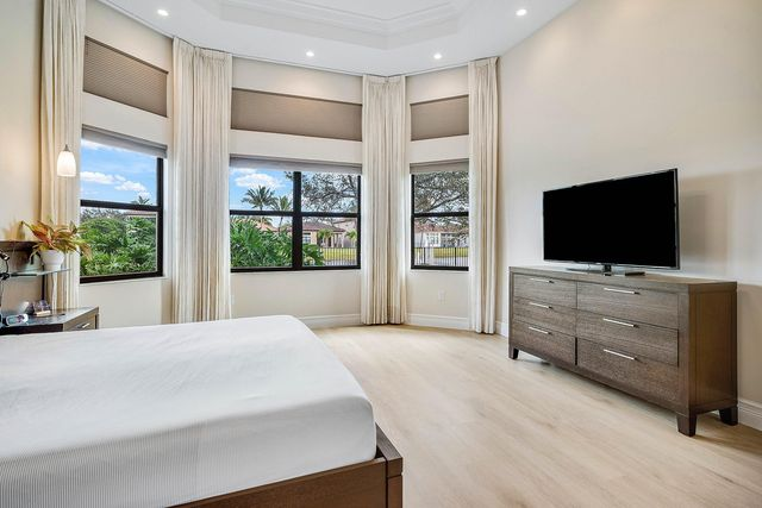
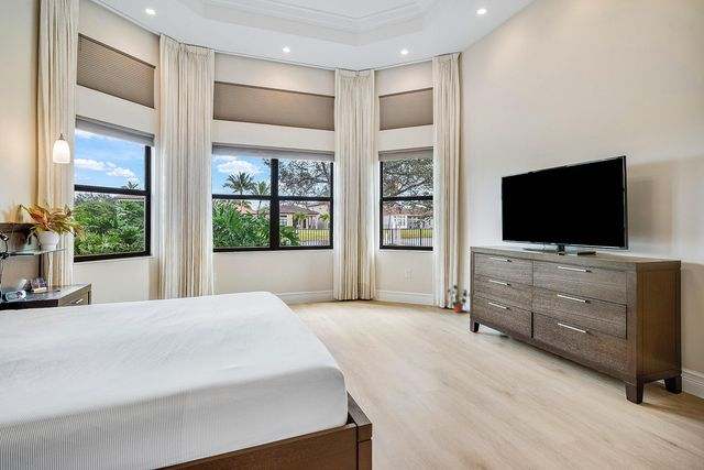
+ potted plant (458, 297)
